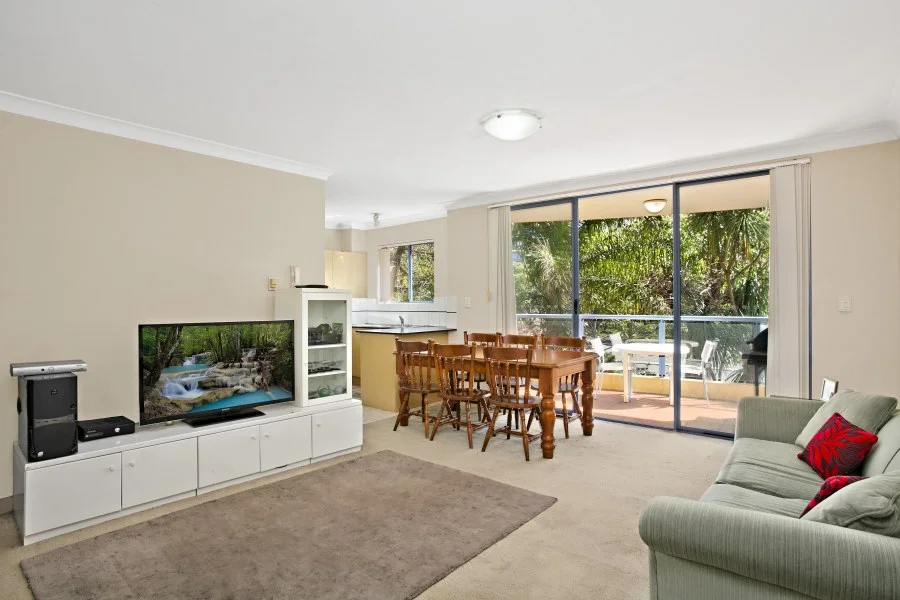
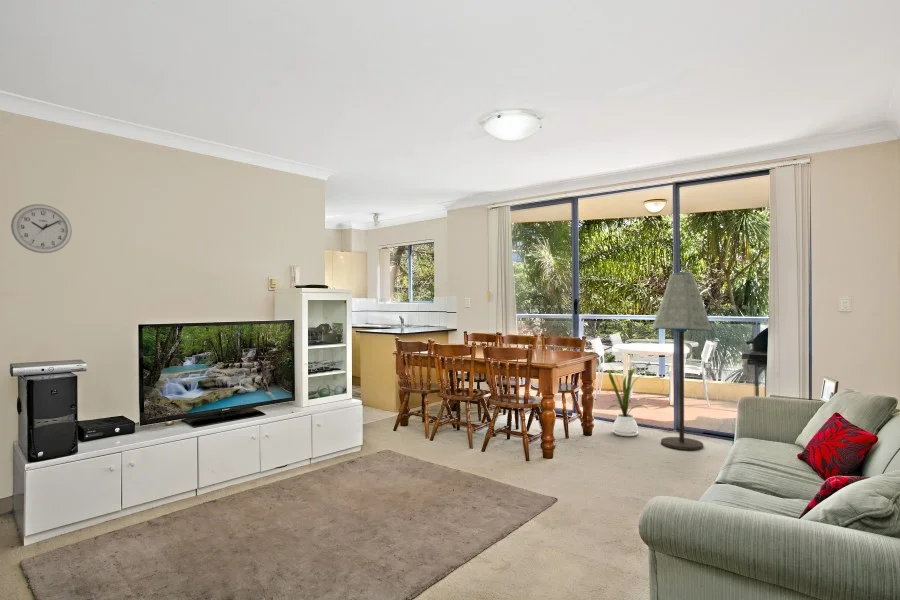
+ wall clock (42, 228)
+ floor lamp (681, 358)
+ house plant (622, 396)
